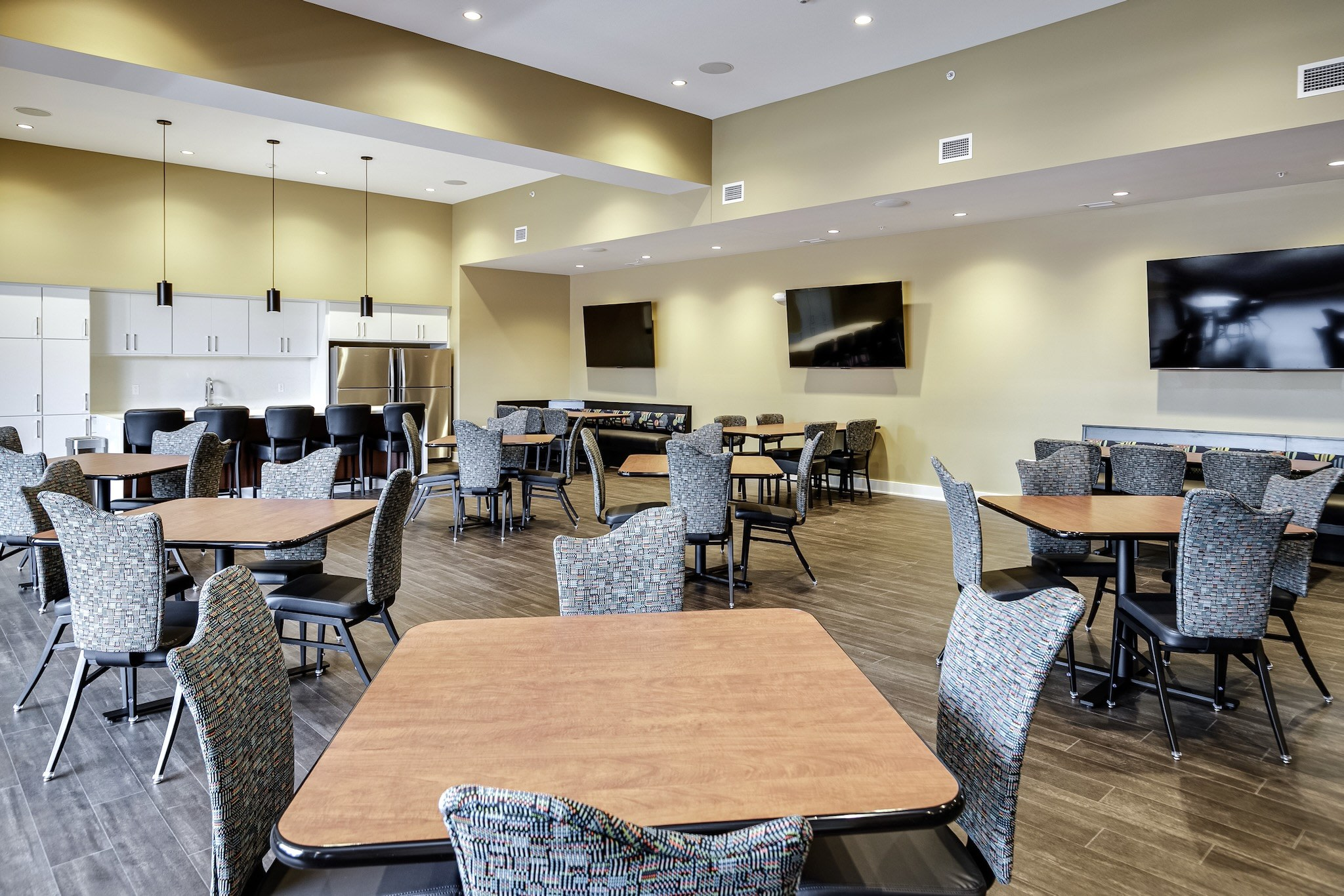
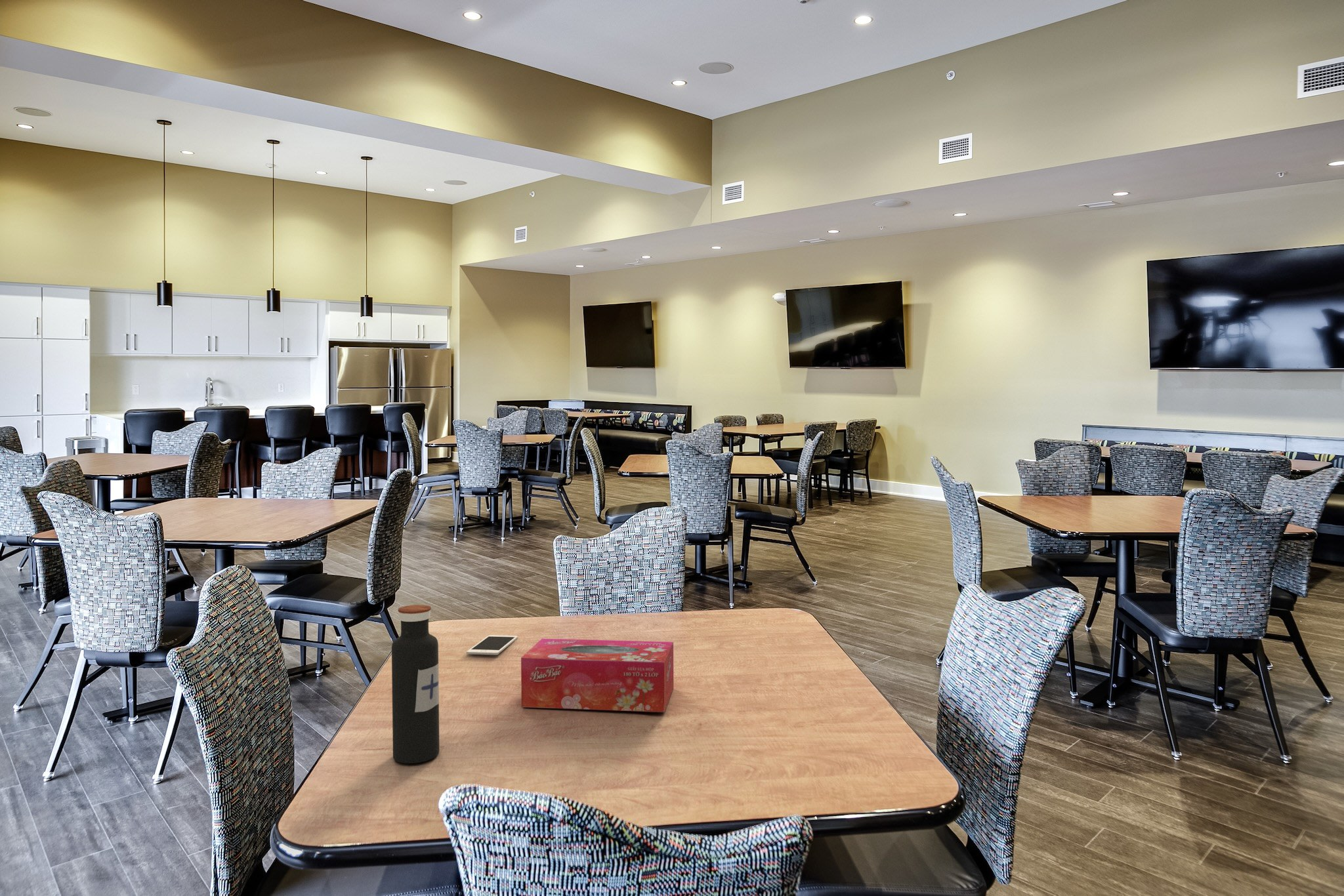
+ cell phone (493, 644)
+ water bottle (415, 682)
+ tissue box (600, 673)
